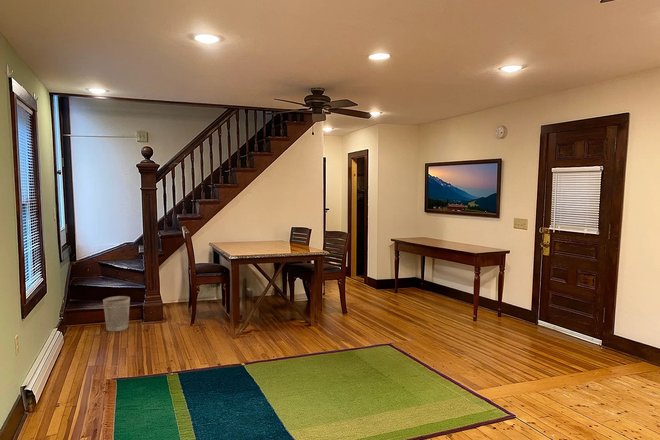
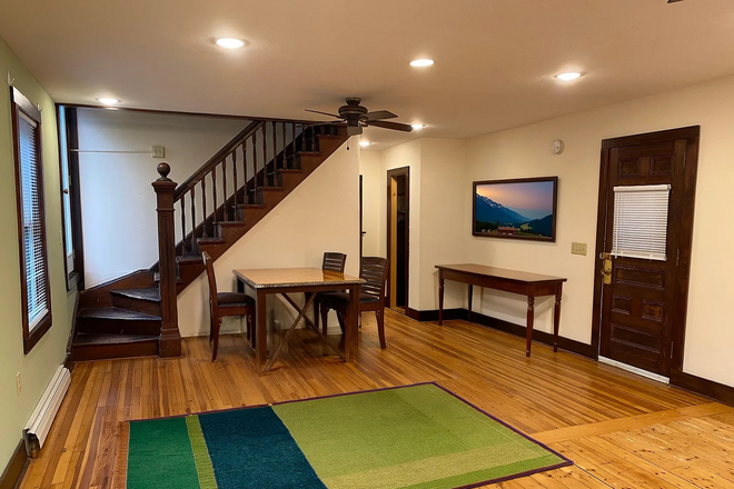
- wastebasket (117, 313)
